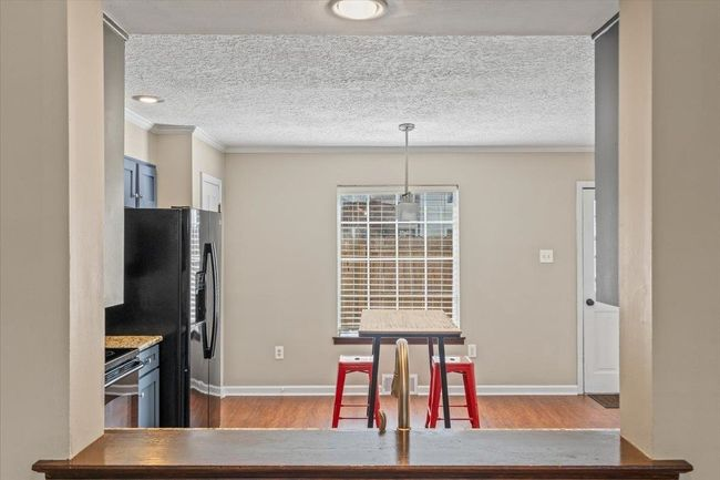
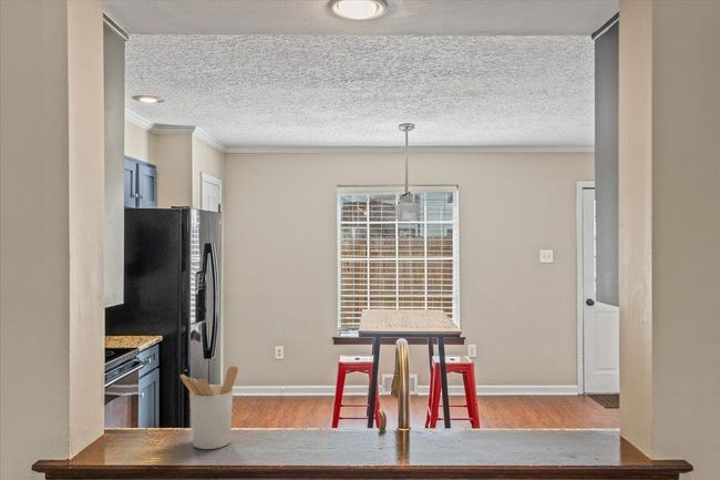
+ utensil holder (206, 406)
